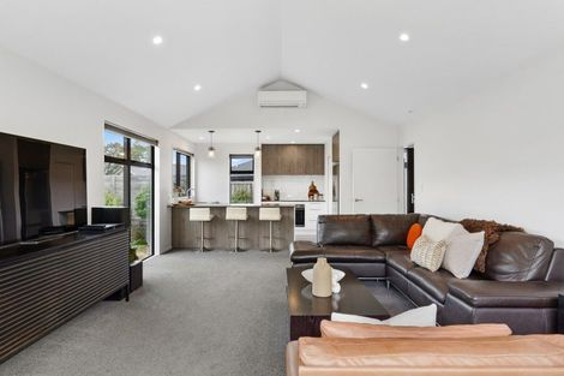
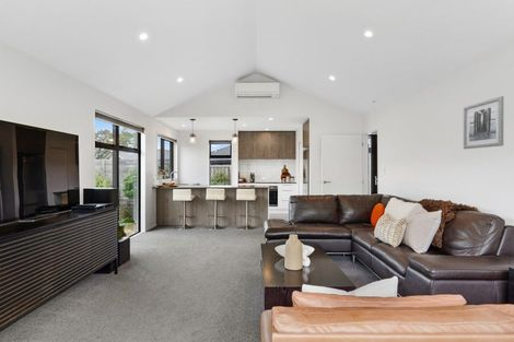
+ wall art (481, 125)
